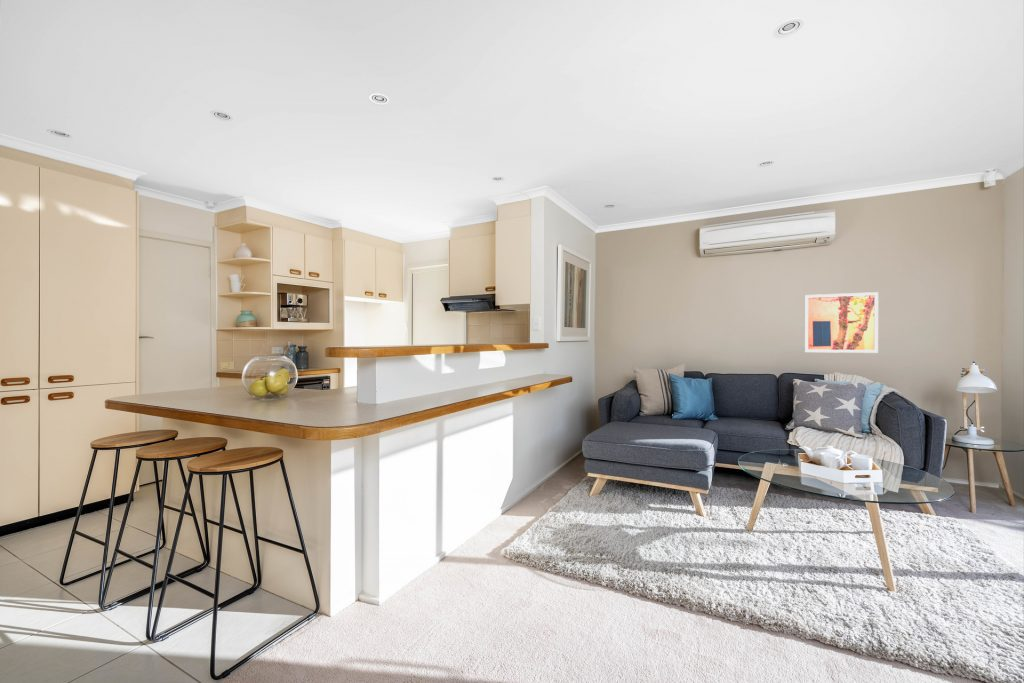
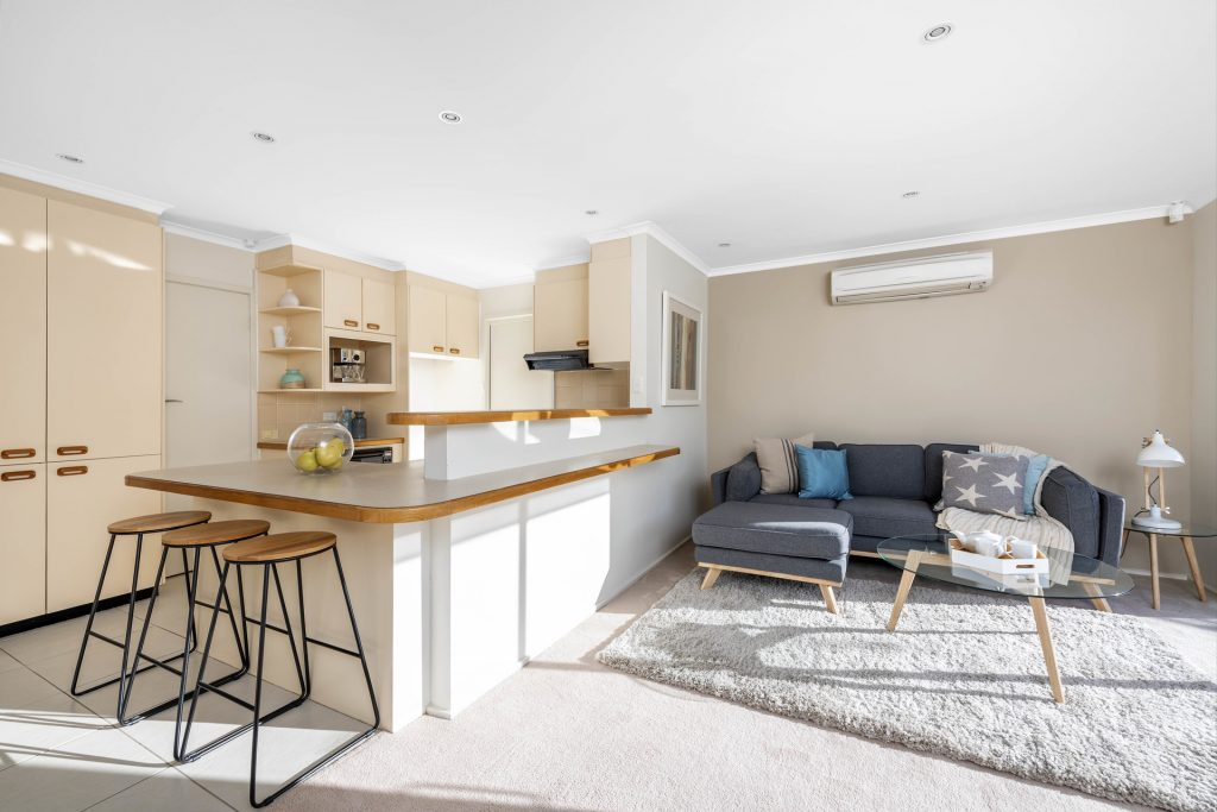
- wall art (840, 323)
